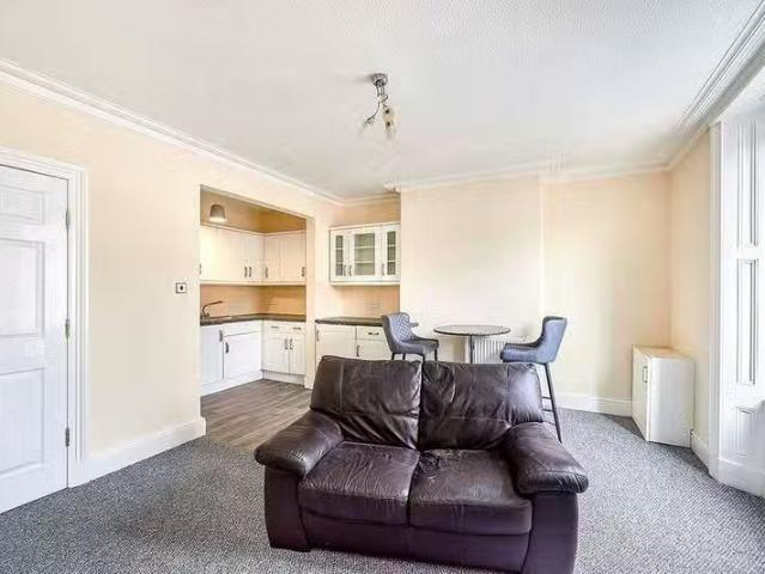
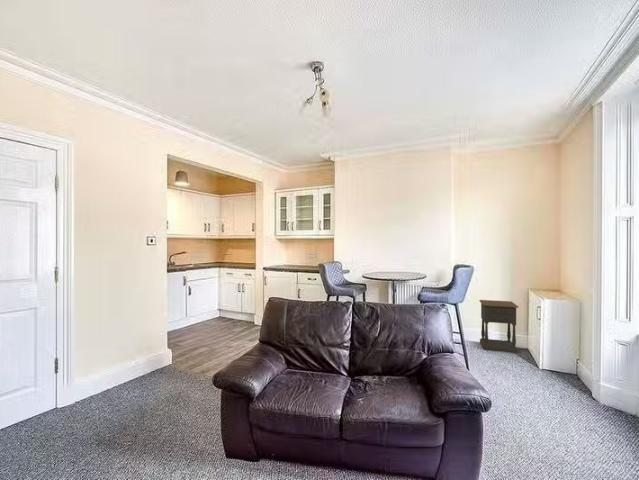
+ nightstand (497, 322)
